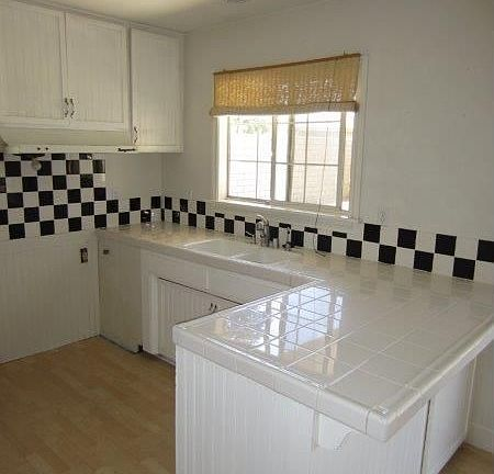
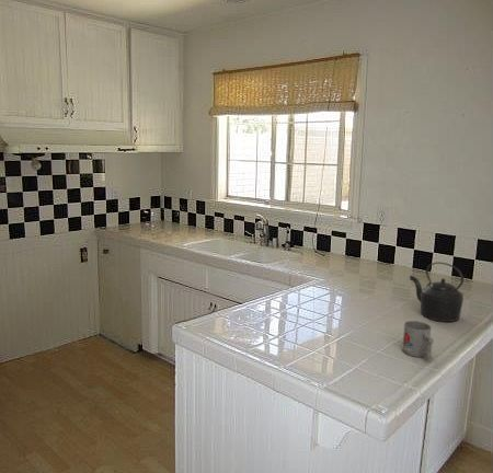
+ kettle (434, 287)
+ mug (420, 341)
